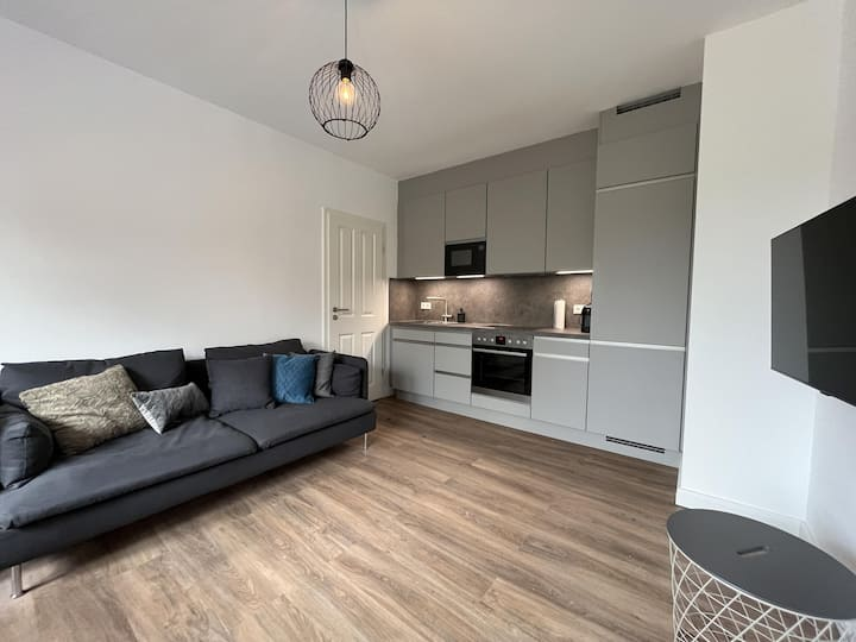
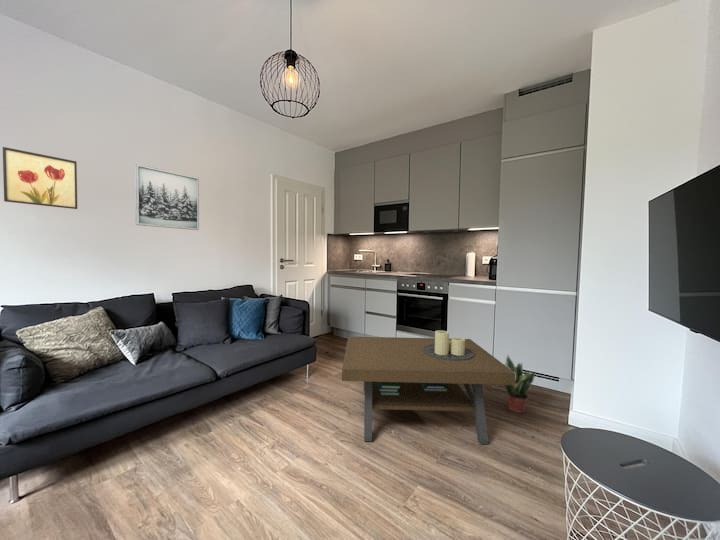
+ wall art (42, 180)
+ coffee table (416, 370)
+ wall art (169, 199)
+ potted plant (520, 382)
